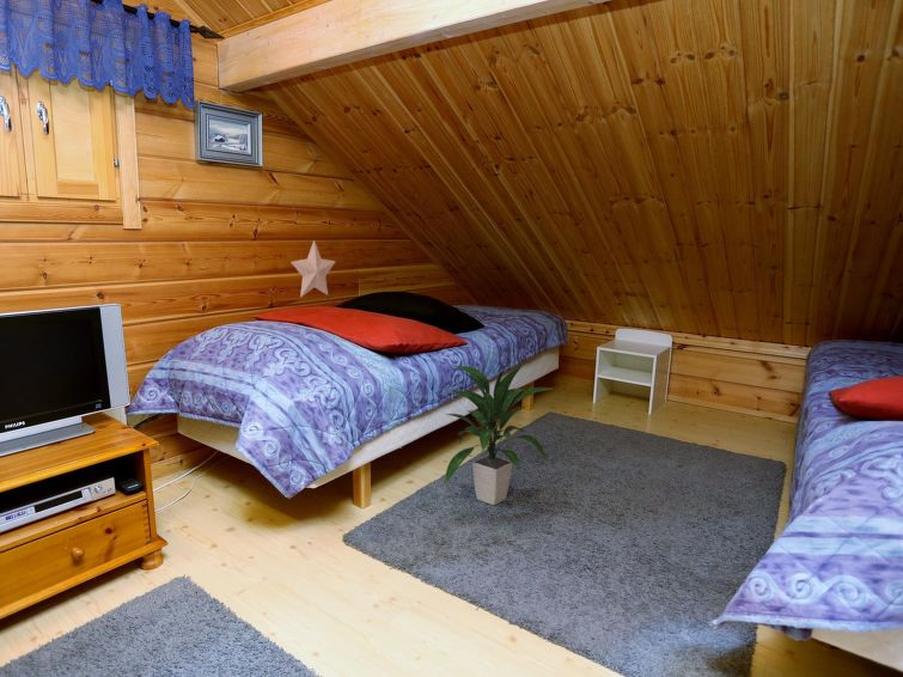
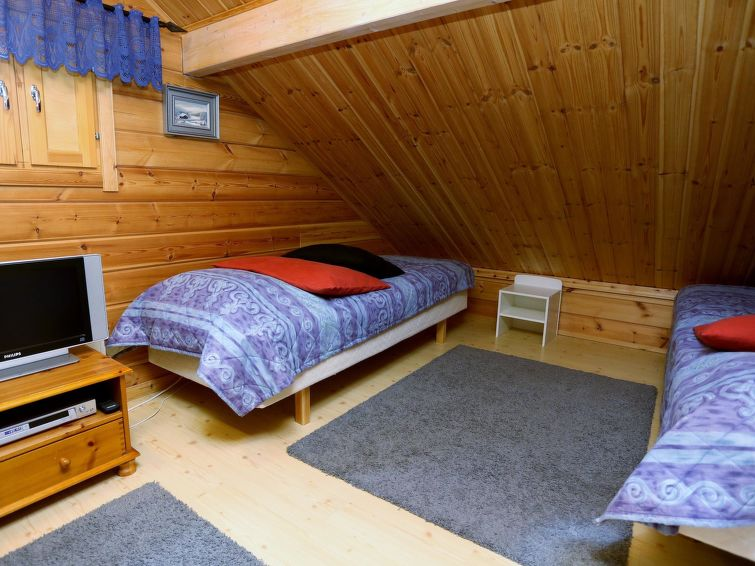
- decorative star (313, 268)
- indoor plant (488, 429)
